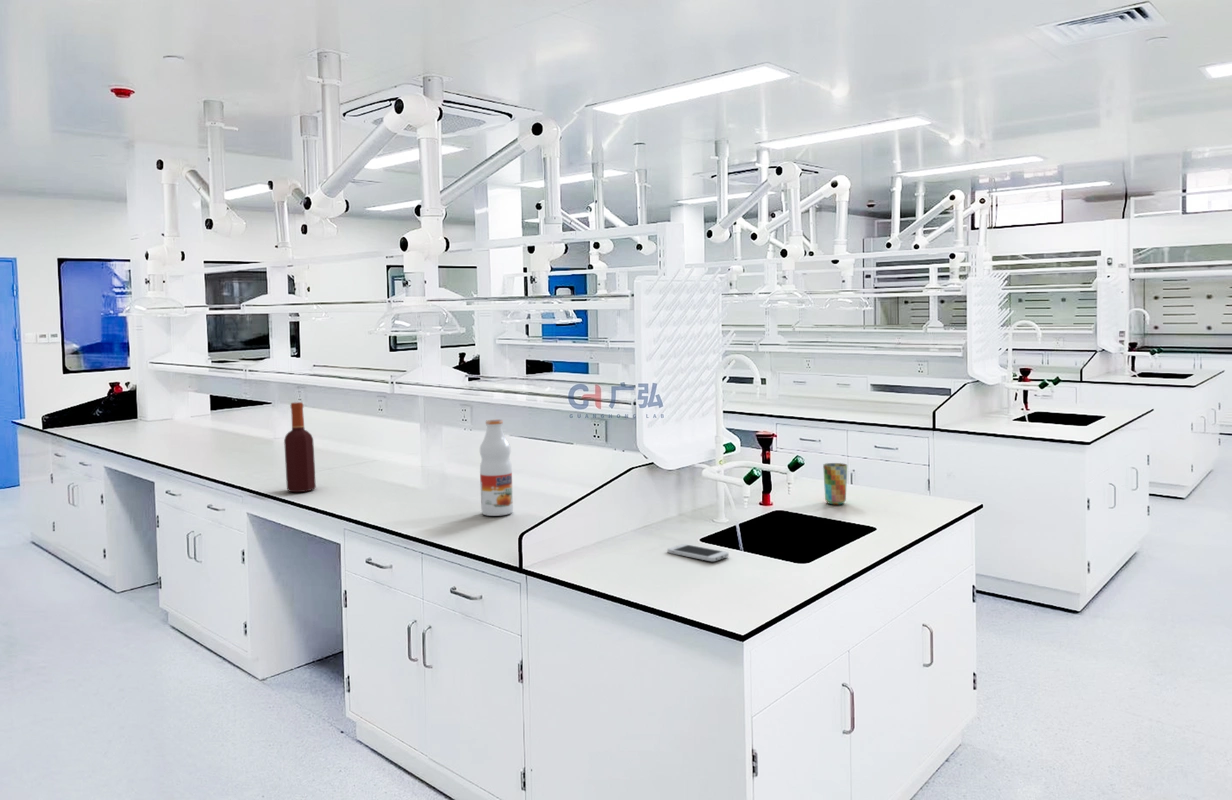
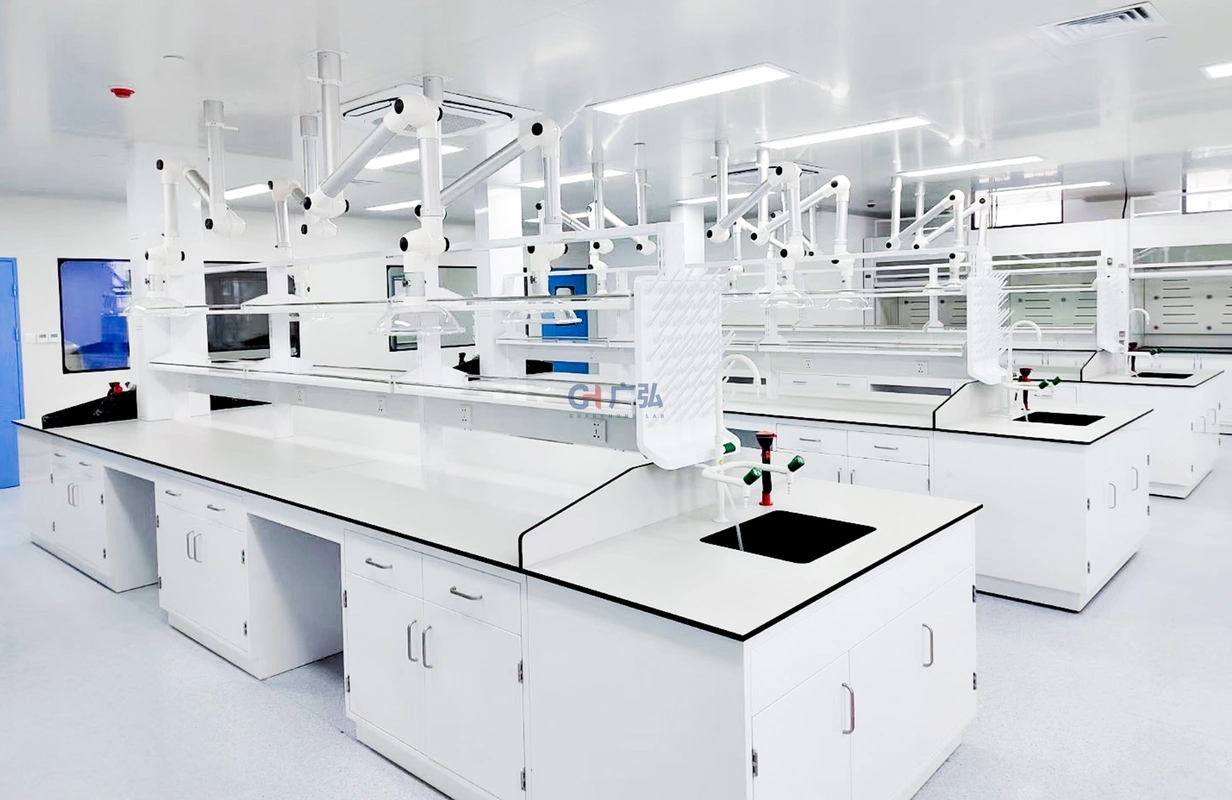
- bottle (299, 446)
- juice bottle (495, 466)
- smartphone (697, 552)
- cup (835, 483)
